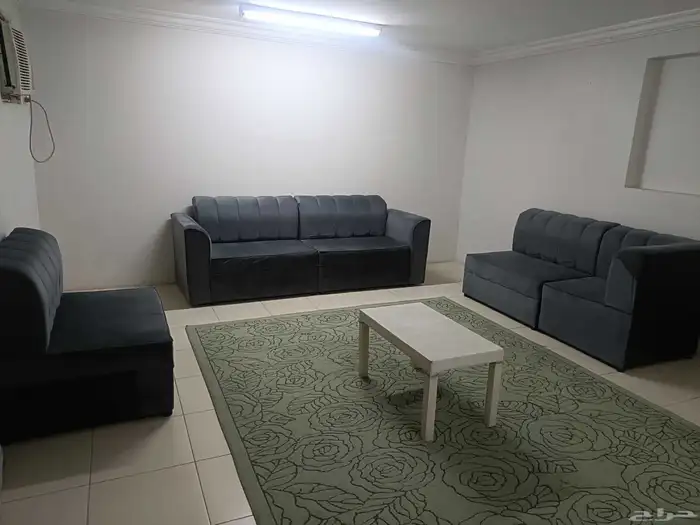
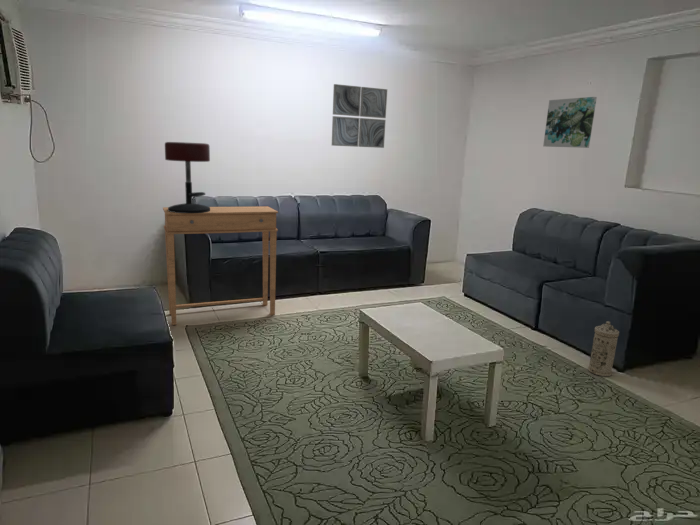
+ wall art (568, 123)
+ water filter (603, 346)
+ side table (221, 232)
+ bar stool (188, 176)
+ wall art (360, 116)
